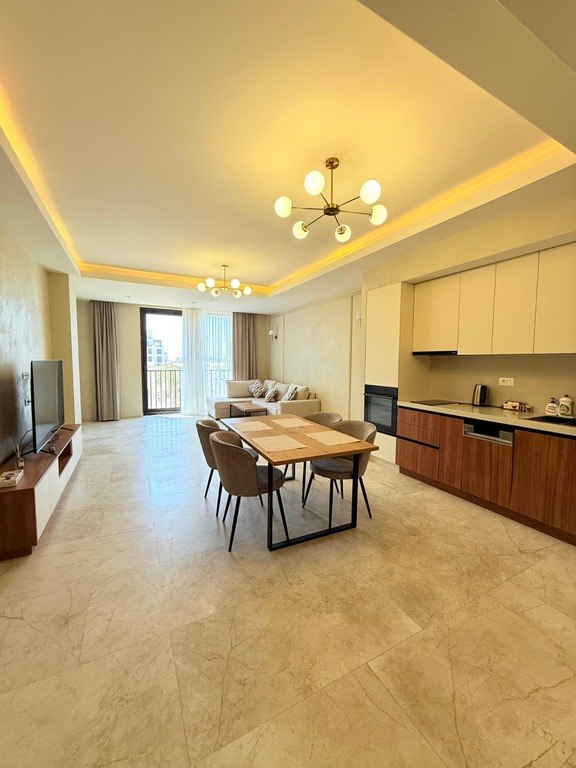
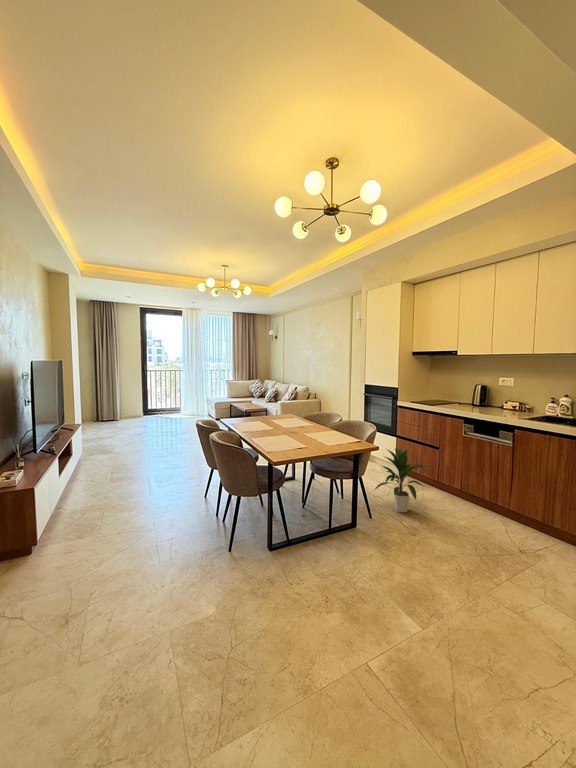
+ indoor plant (399, 477)
